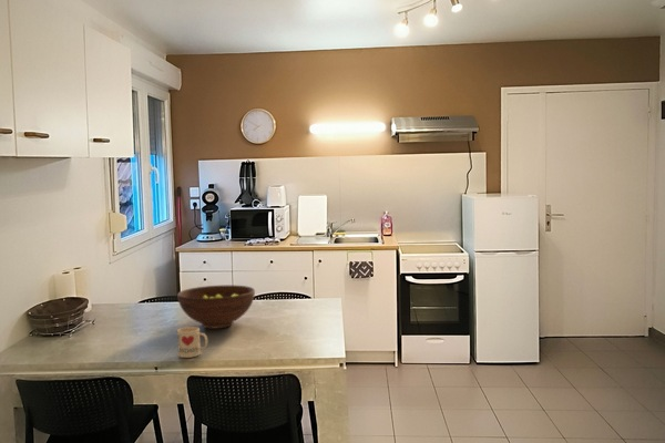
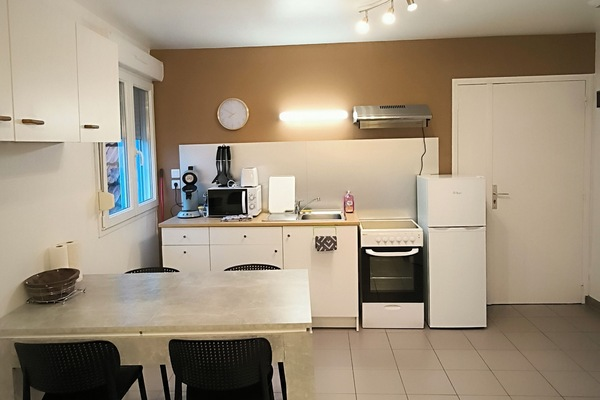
- fruit bowl (216, 308)
- mug (193, 341)
